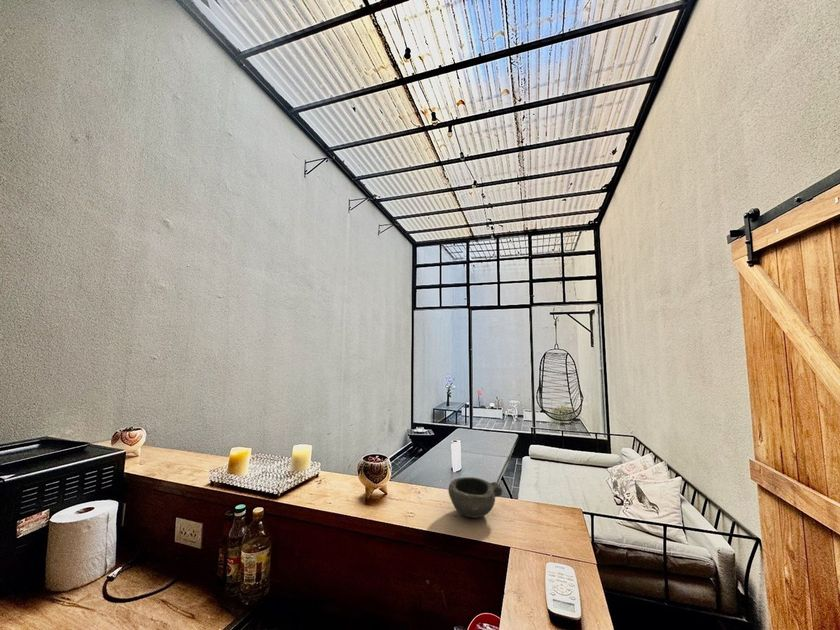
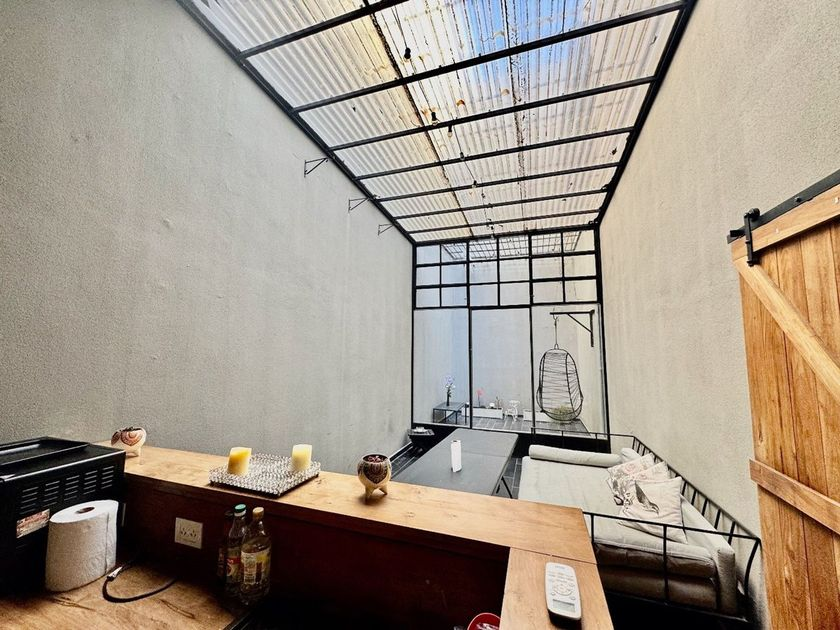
- bowl (475, 499)
